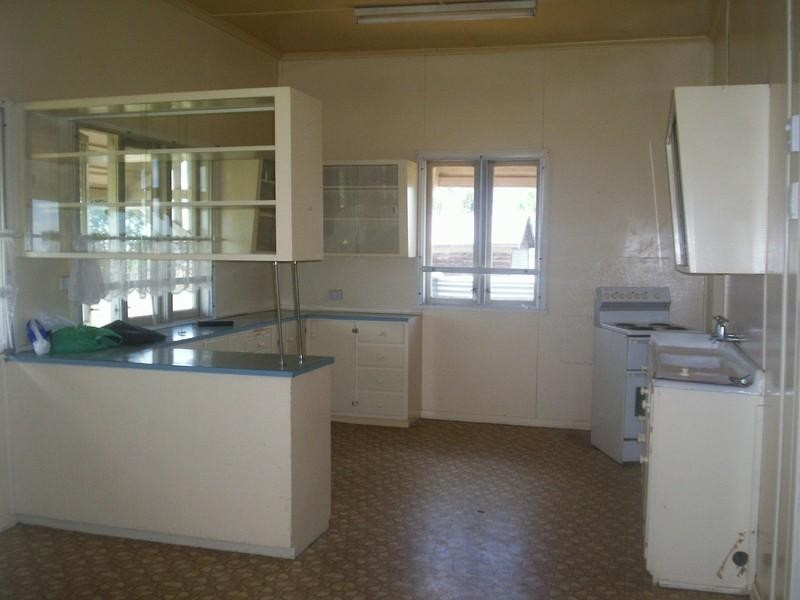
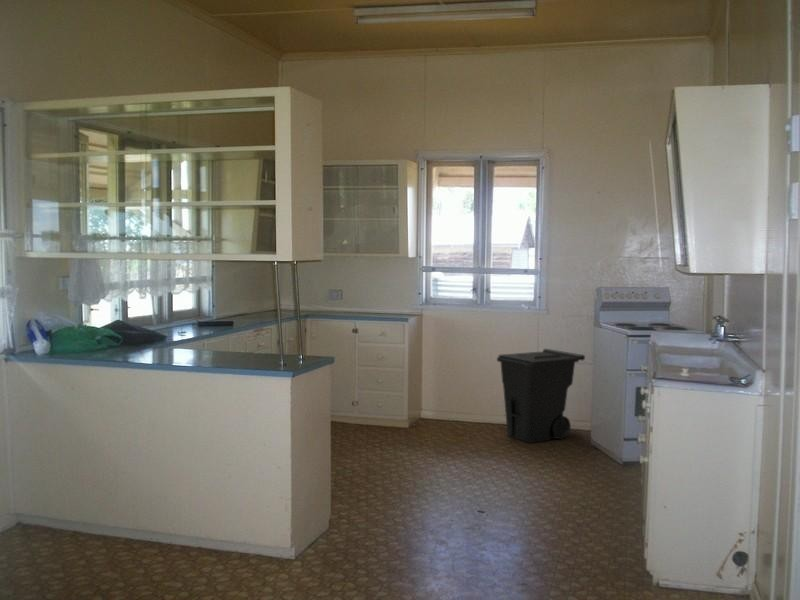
+ trash can (539, 394)
